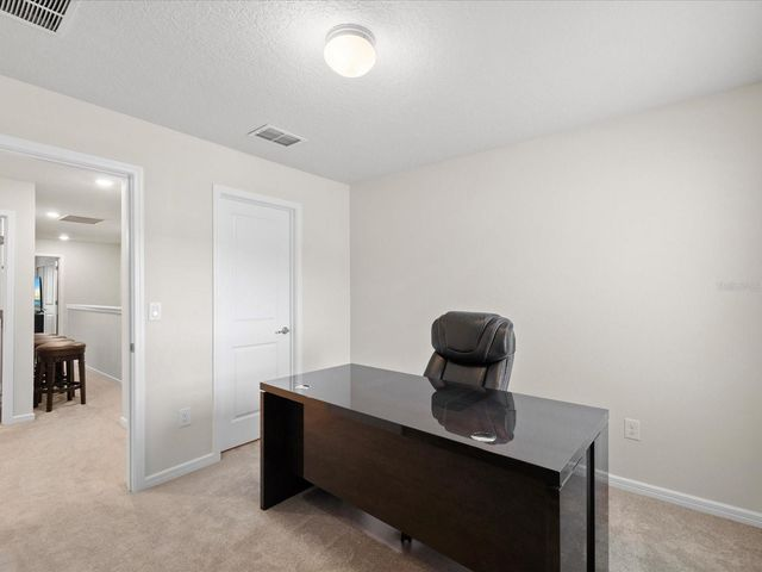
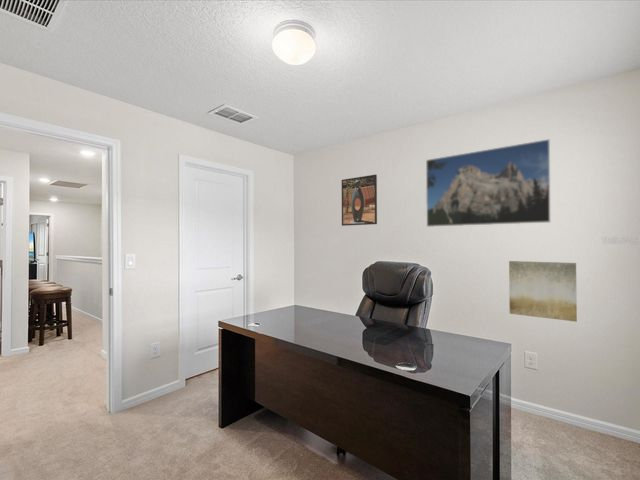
+ wall art (541, 289)
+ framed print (481, 187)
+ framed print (358, 201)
